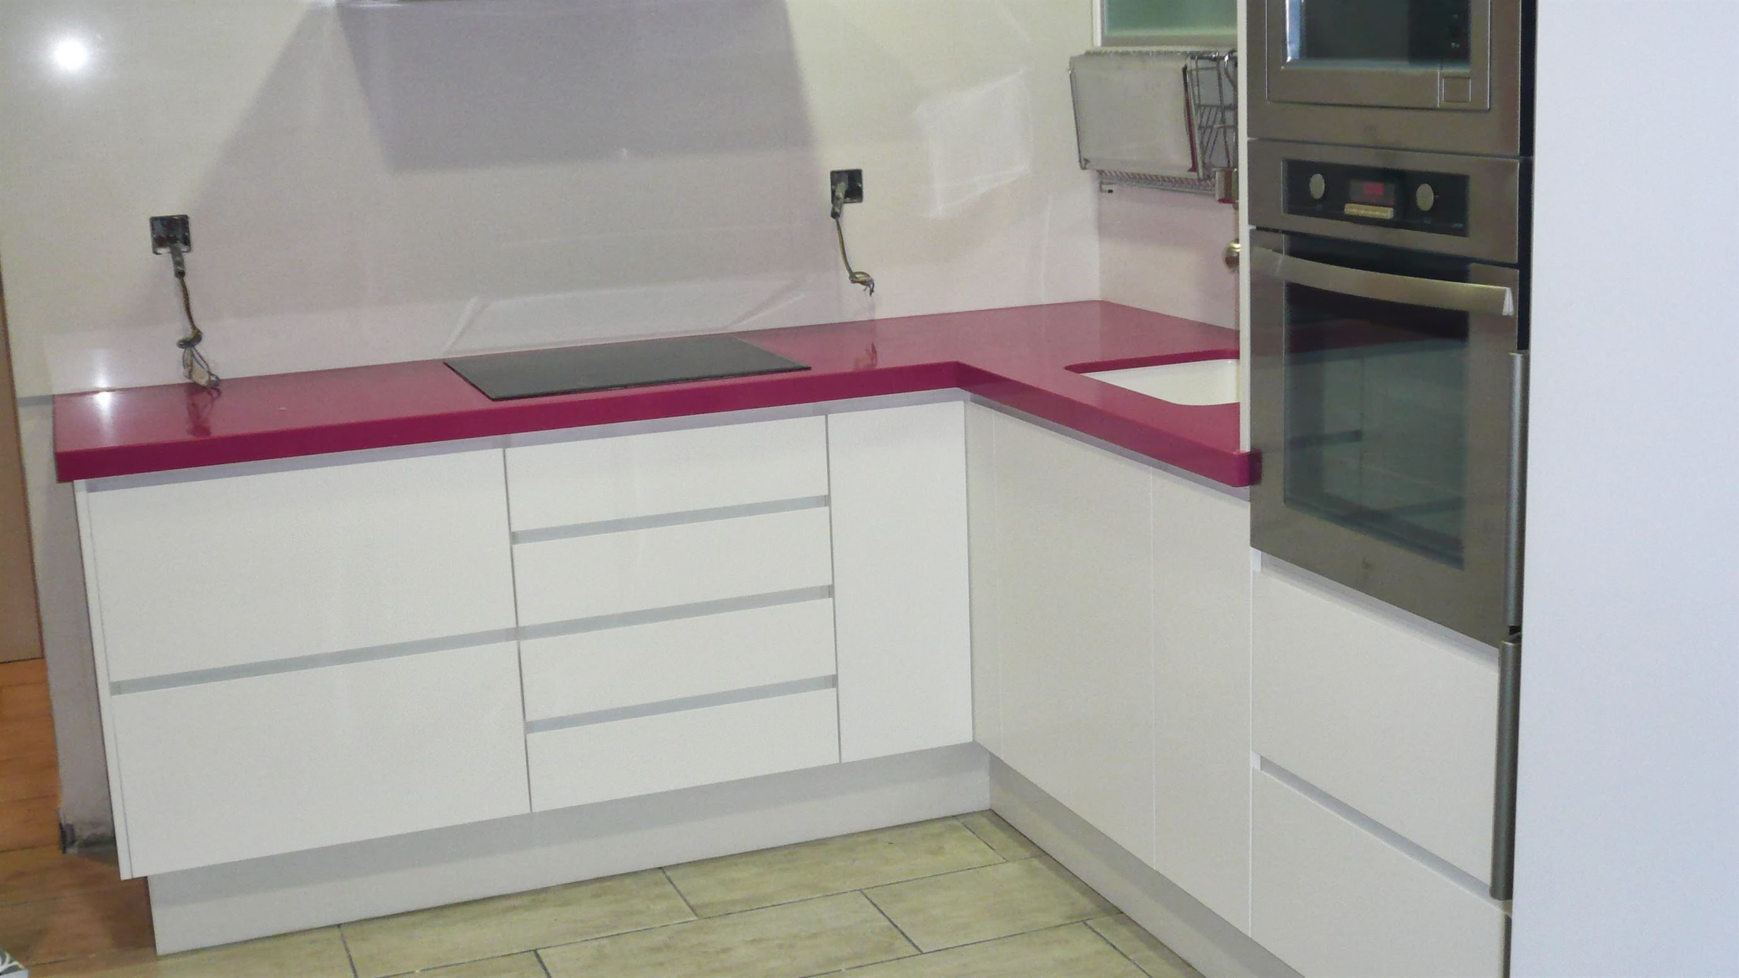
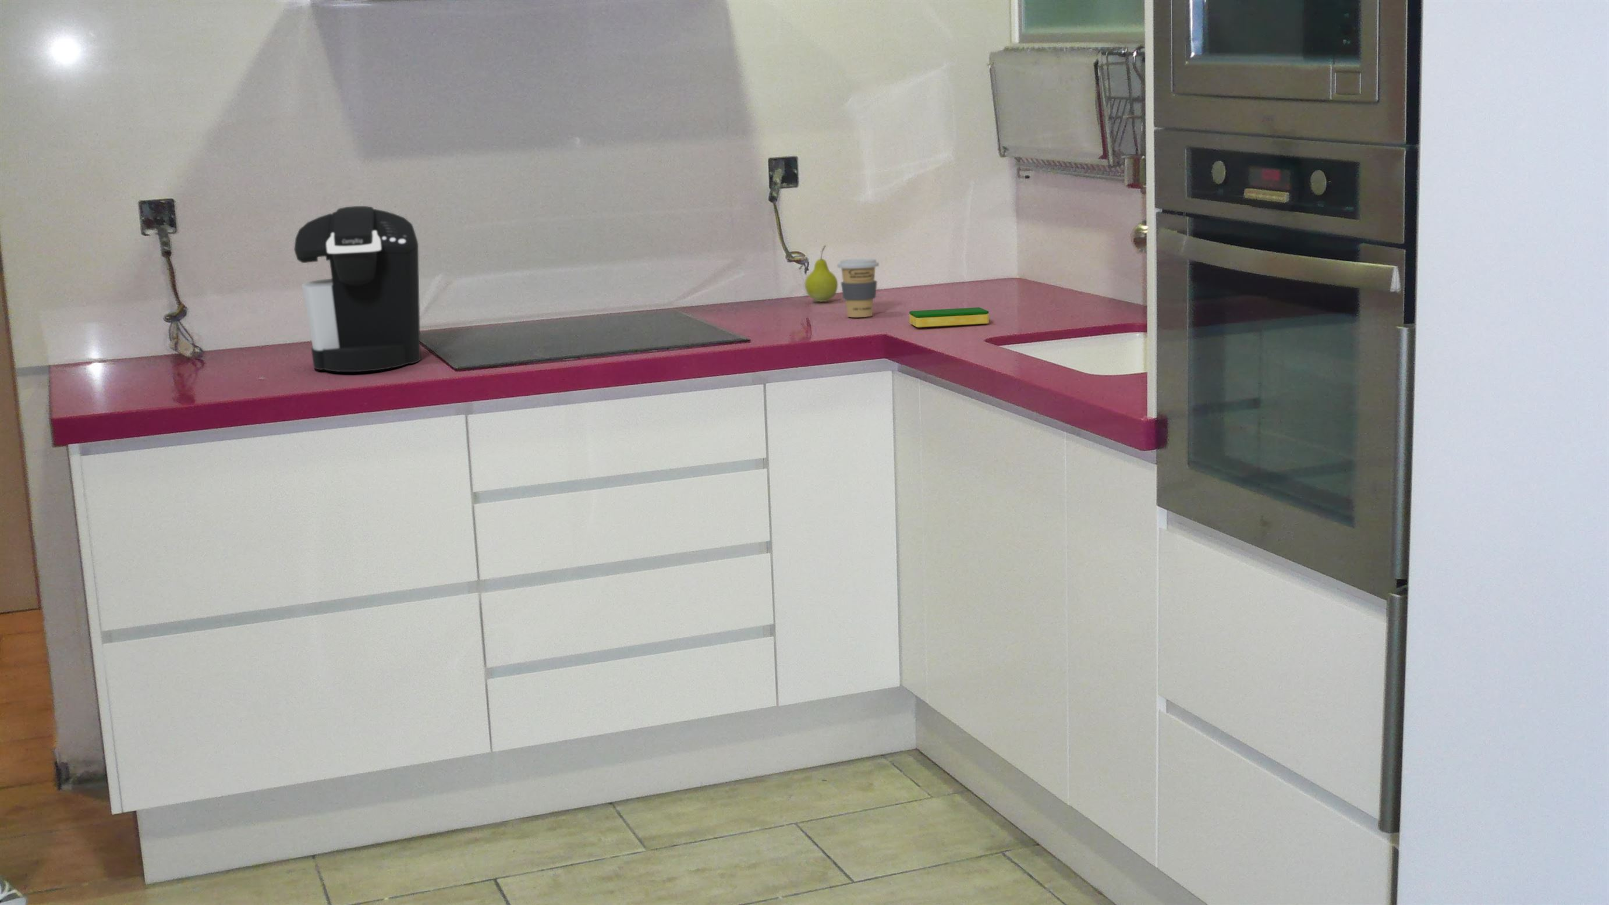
+ coffee maker (360, 286)
+ fruit (821, 273)
+ dish sponge (948, 317)
+ coffee cup (859, 287)
